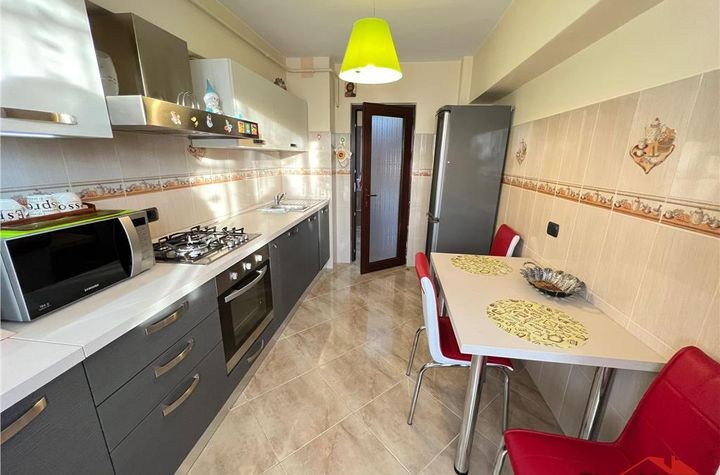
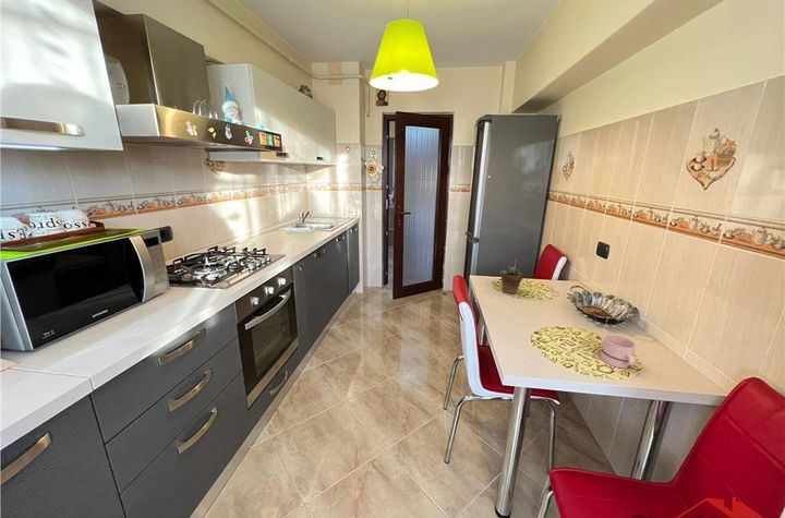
+ succulent plant (511, 274)
+ mug (619, 352)
